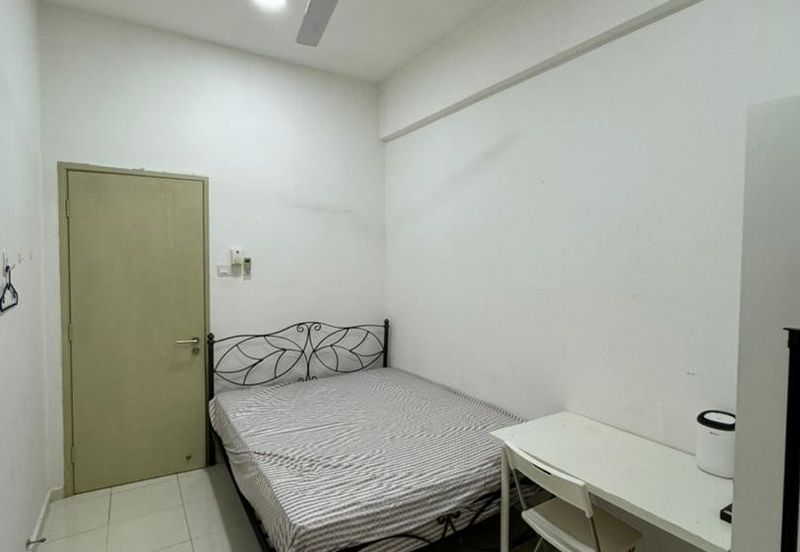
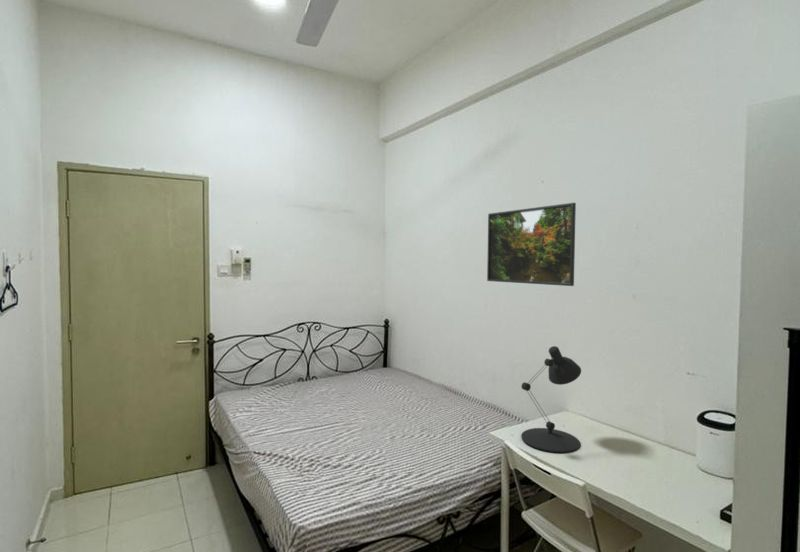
+ desk lamp (554, 383)
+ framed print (526, 246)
